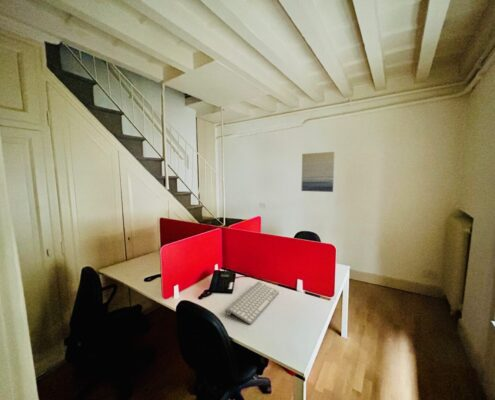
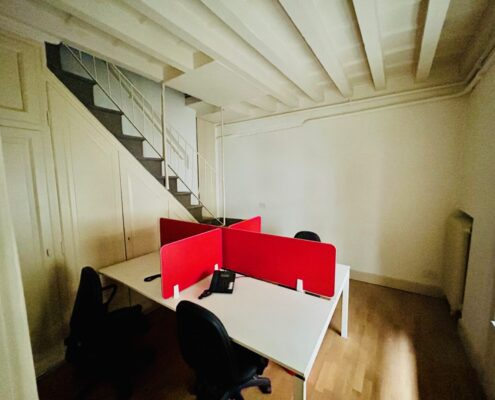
- computer keyboard (254, 299)
- wall art (317, 172)
